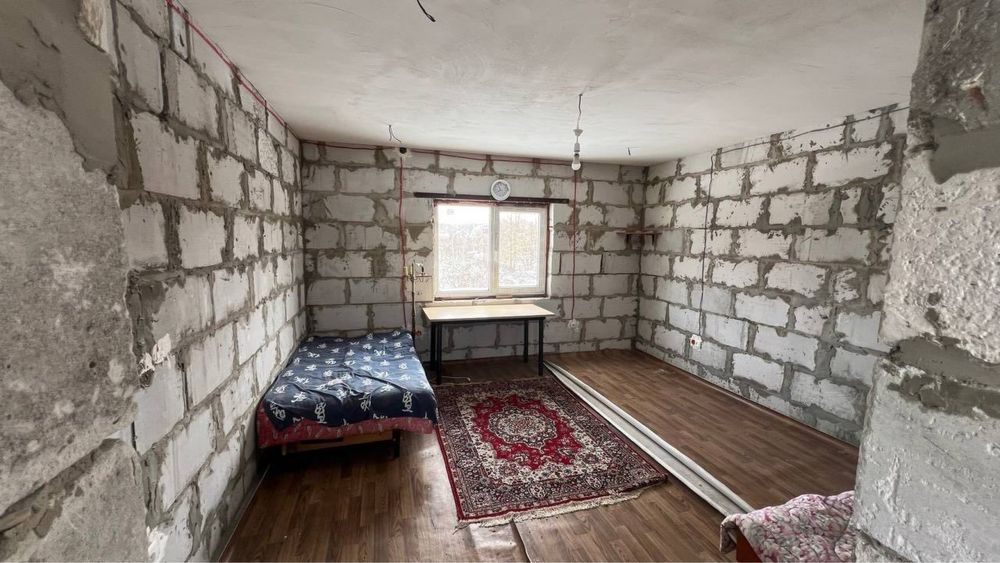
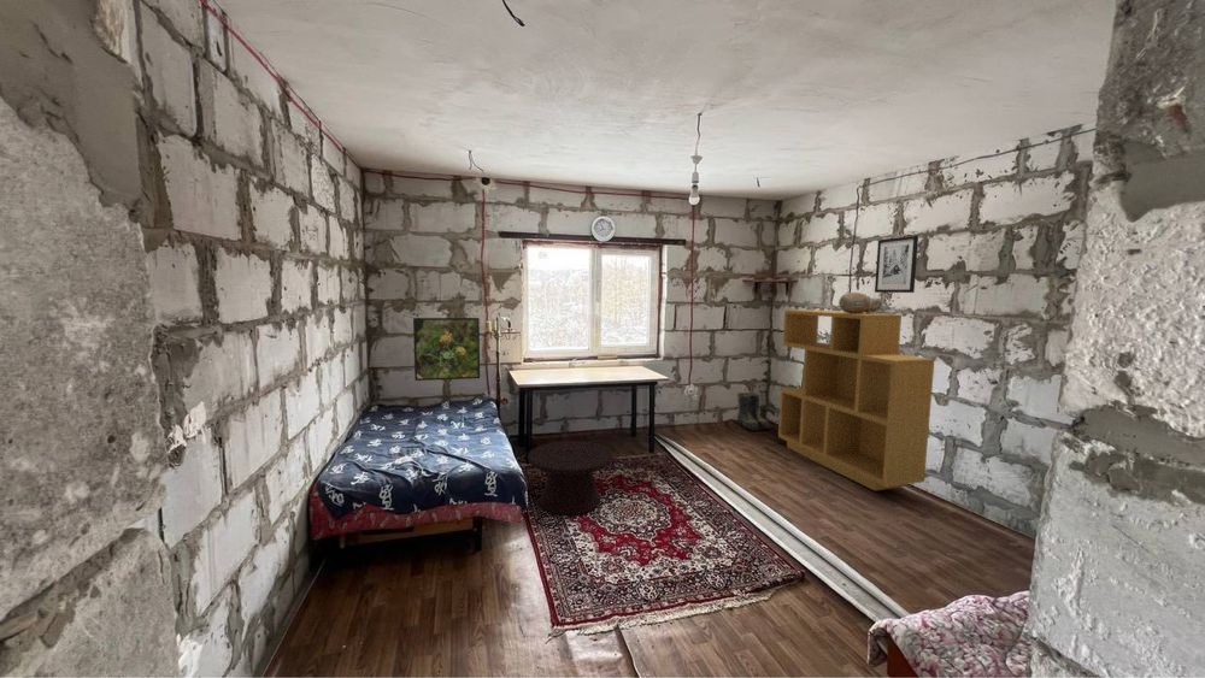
+ wall art (895, 265)
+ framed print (447, 348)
+ shelving unit (846, 390)
+ ceramic vessel (860, 302)
+ side table (570, 477)
+ boots (752, 409)
